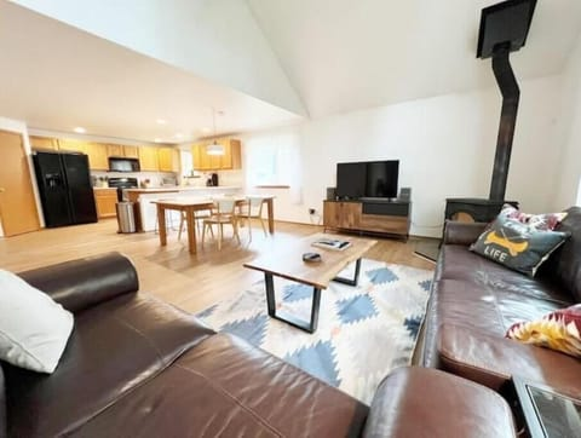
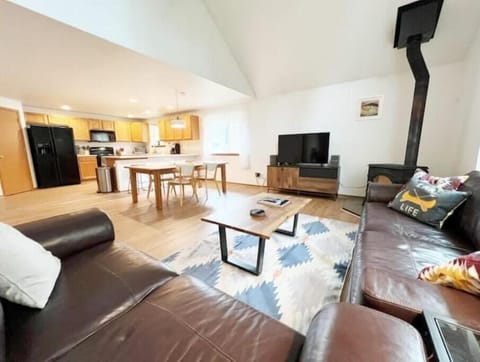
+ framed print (369, 108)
